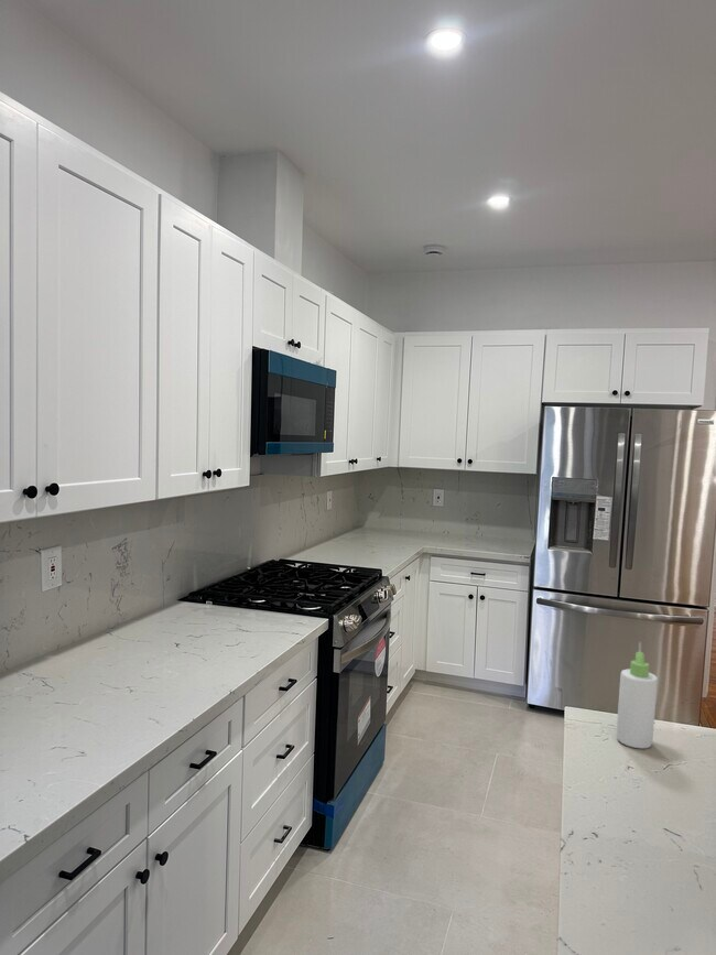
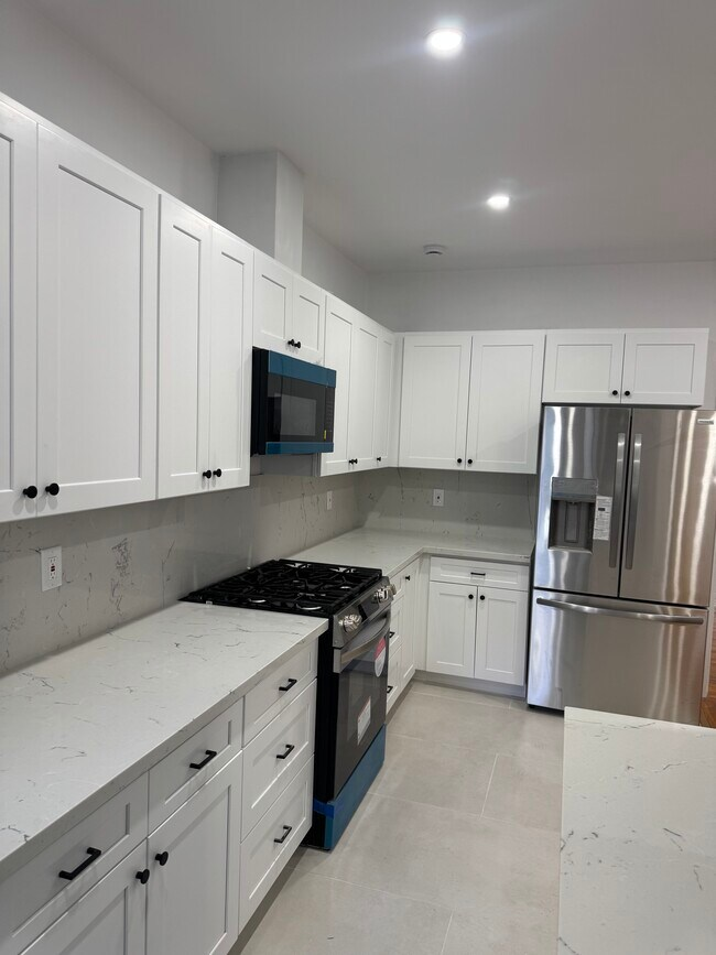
- bottle (637, 694)
